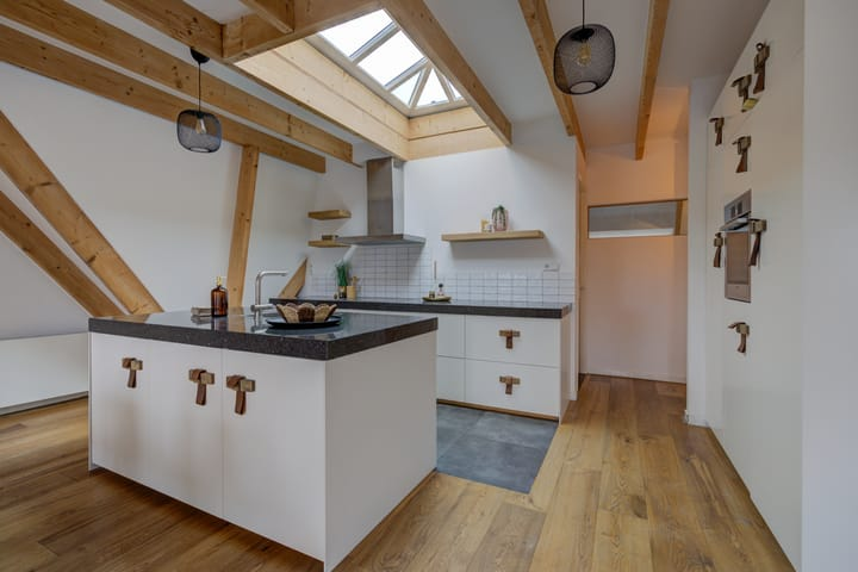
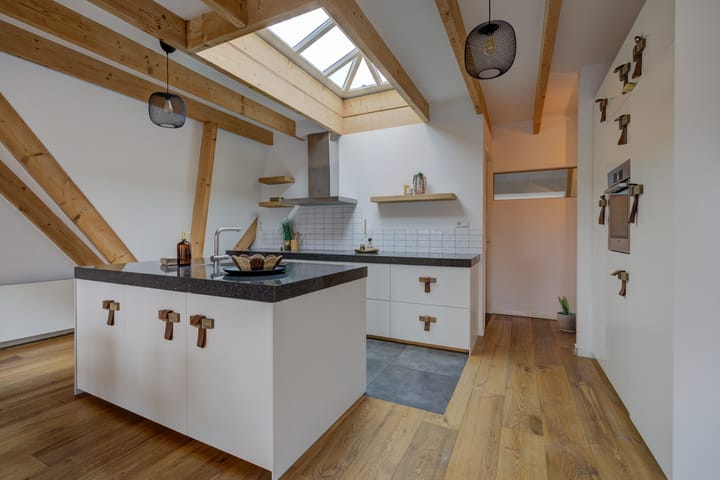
+ potted plant (568, 312)
